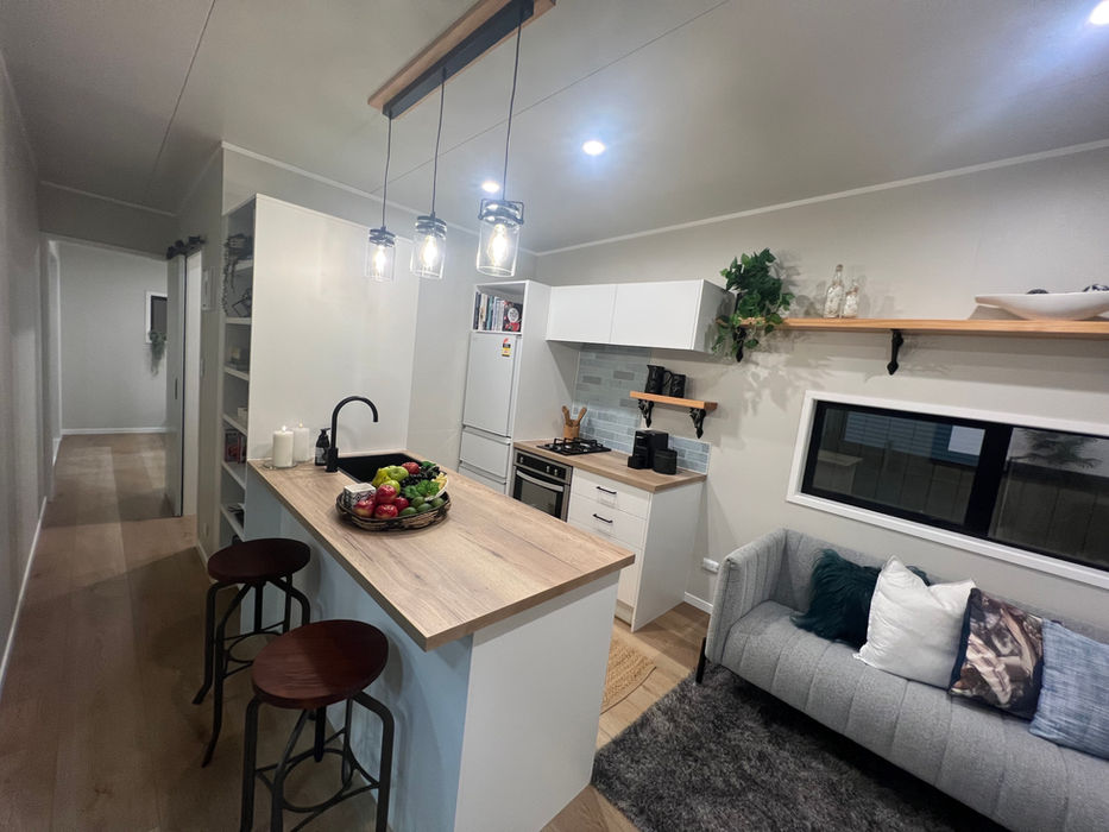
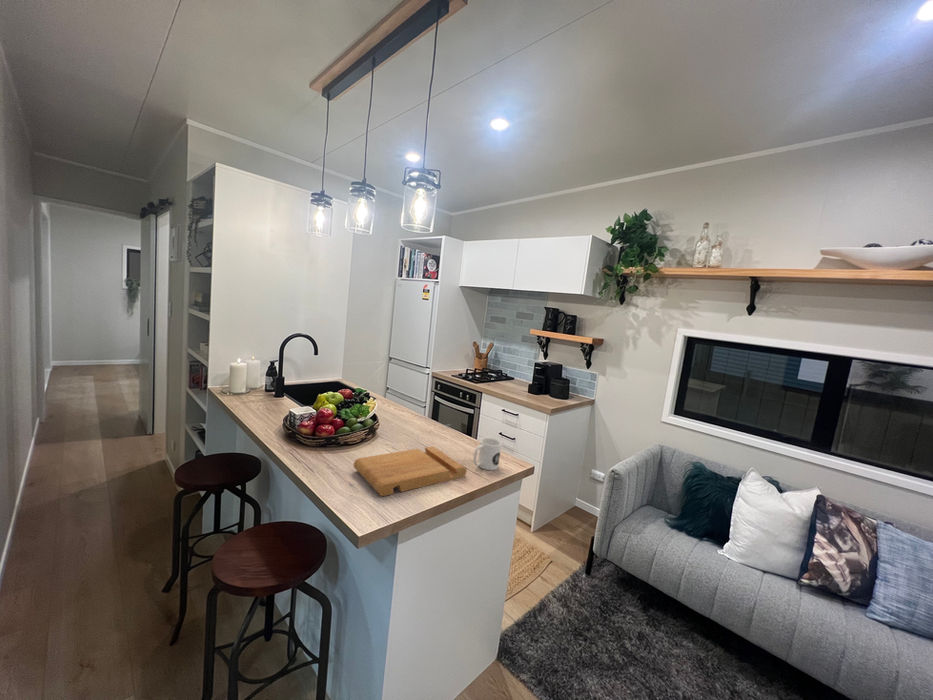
+ mug (486, 454)
+ cutting board (411, 467)
